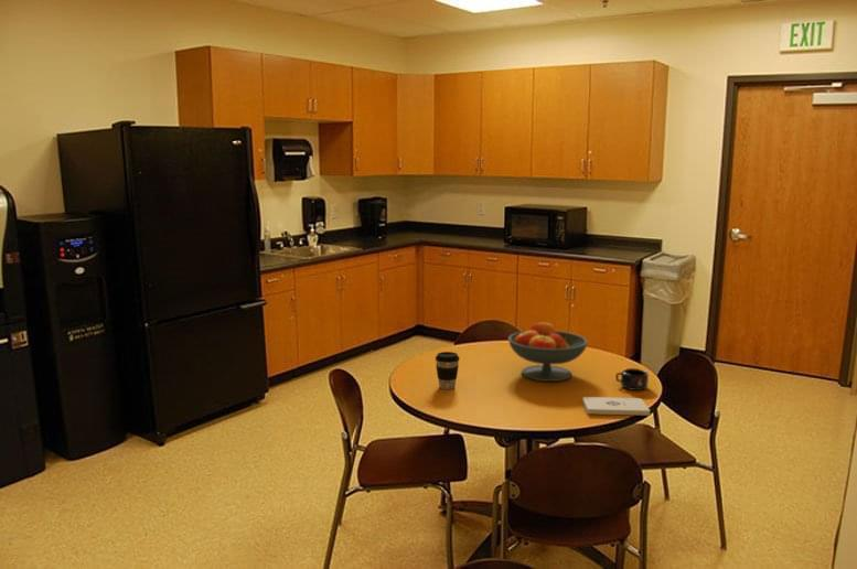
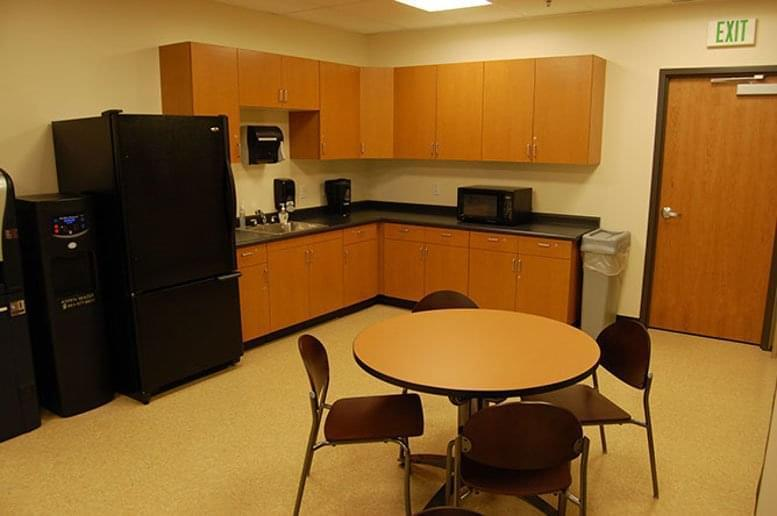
- mug (631, 378)
- coffee cup (447, 371)
- notepad (614, 406)
- fruit bowl (547, 350)
